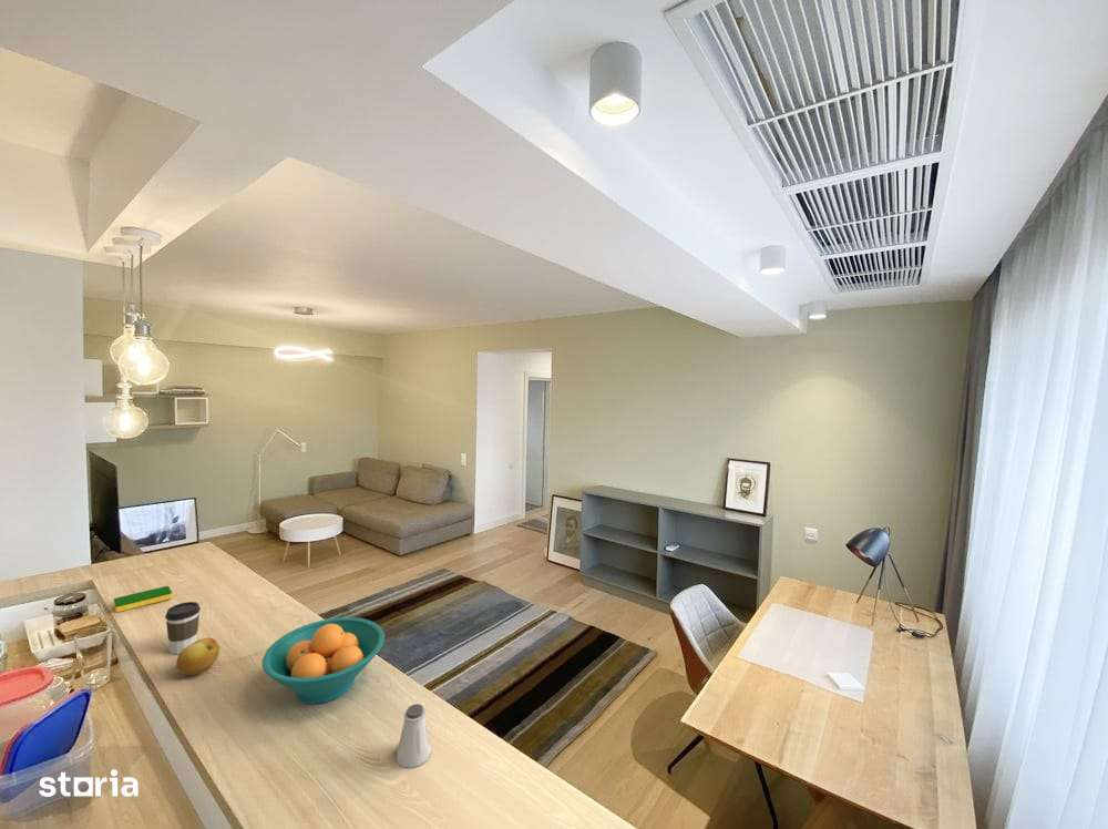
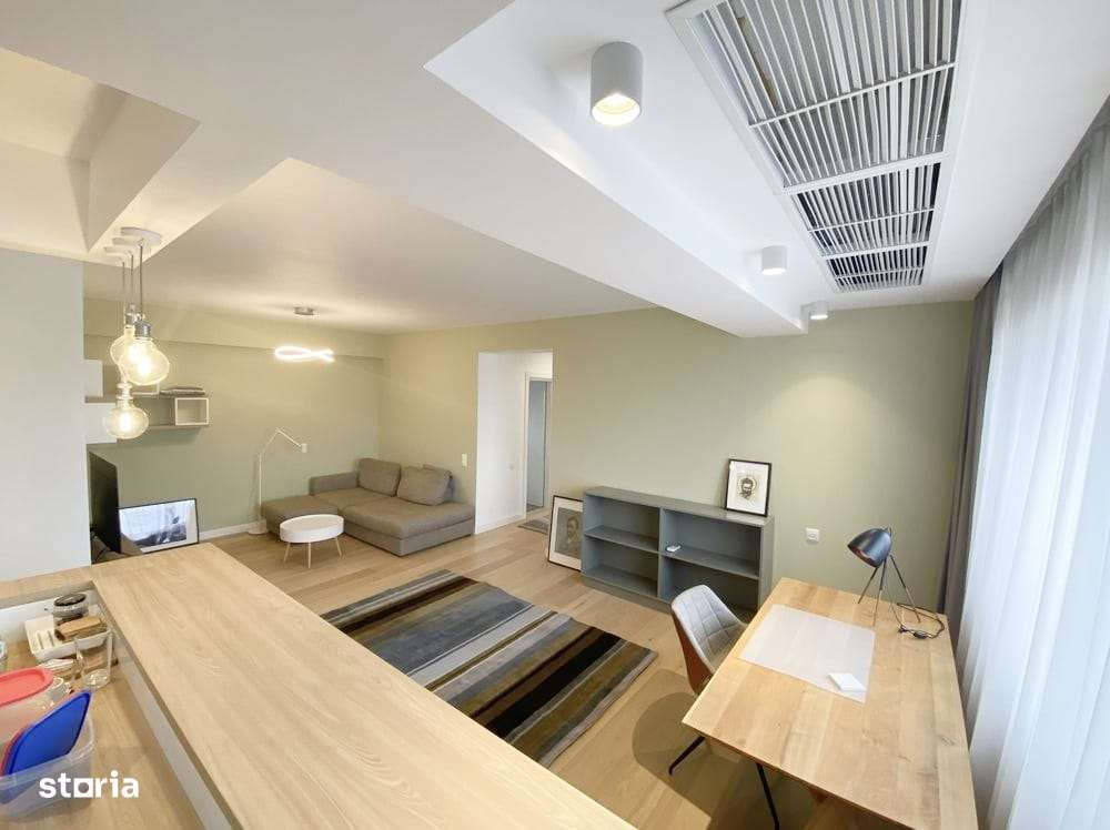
- fruit (198, 656)
- coffee cup (183, 627)
- saltshaker (414, 731)
- fruit bowl (326, 656)
- dish sponge (143, 597)
